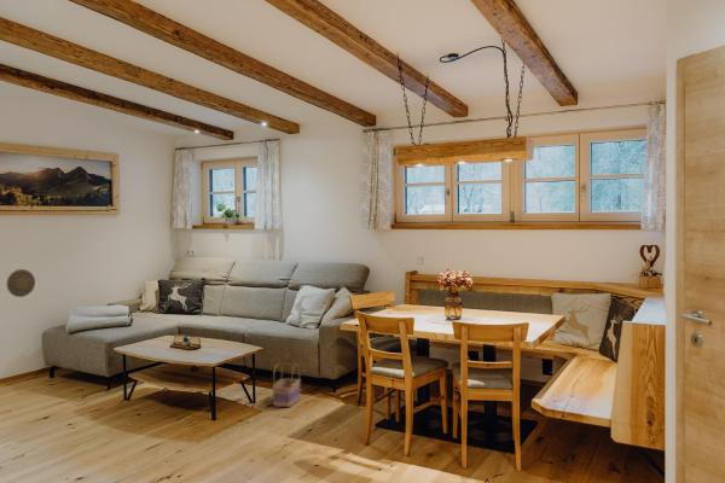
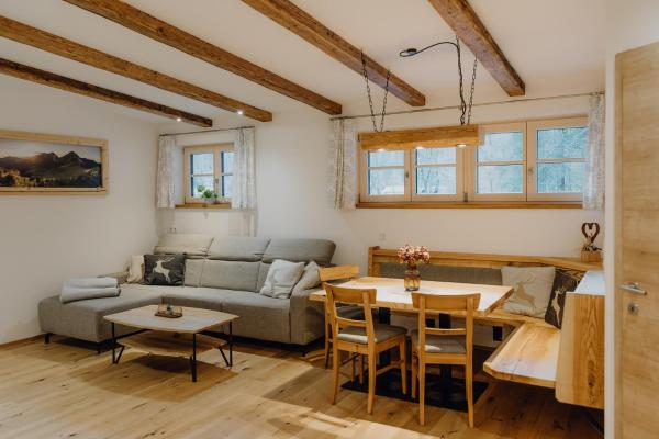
- basket (286, 383)
- decorative plate (22, 283)
